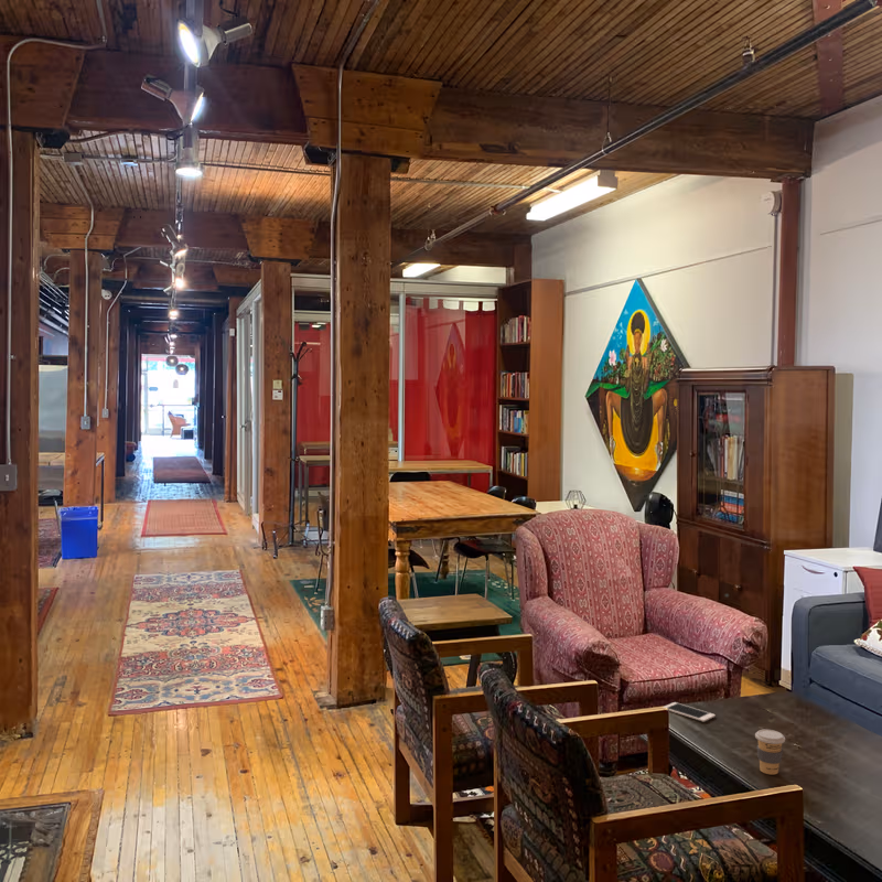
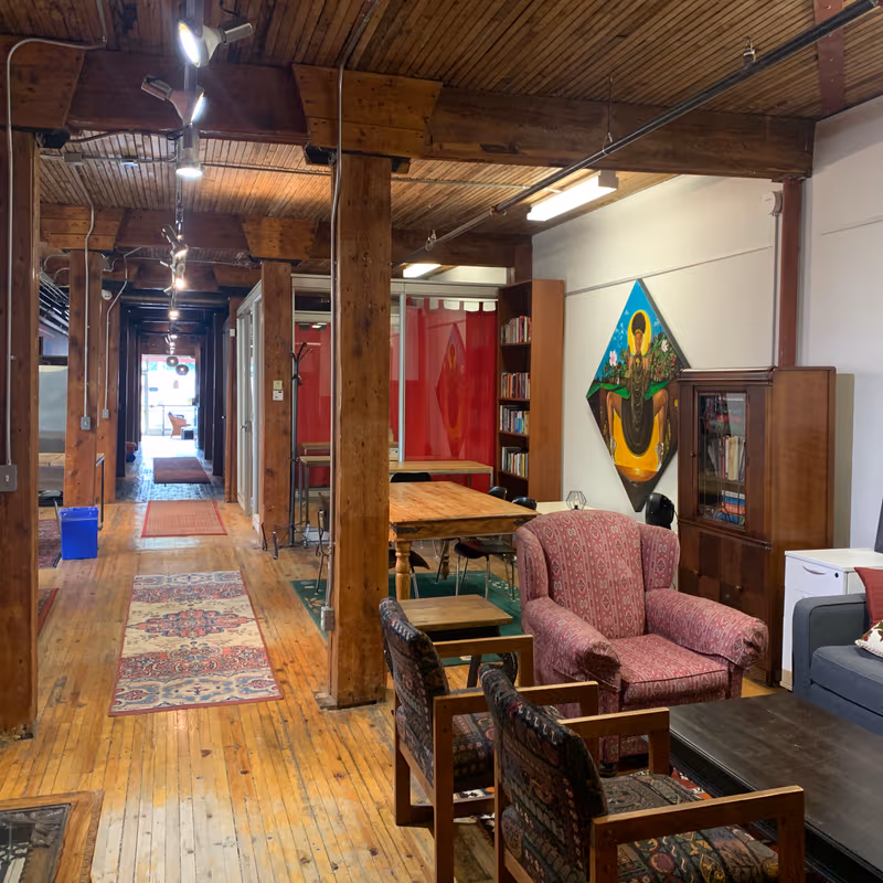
- cell phone (688, 711)
- coffee cup (770, 752)
